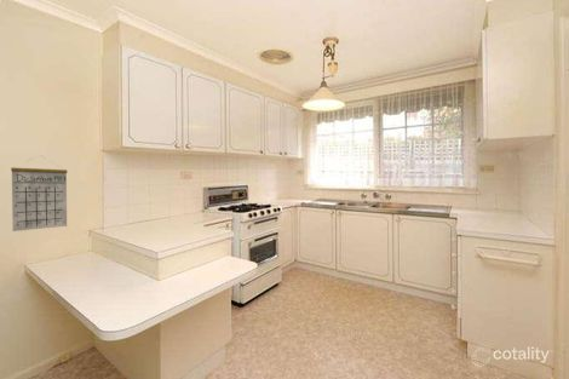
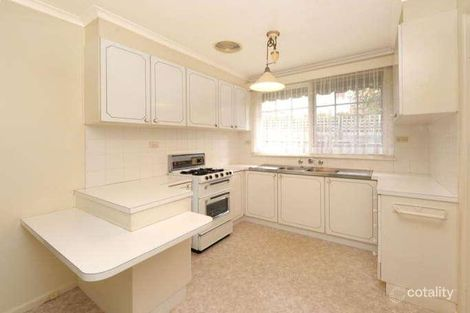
- calendar (41, 191)
